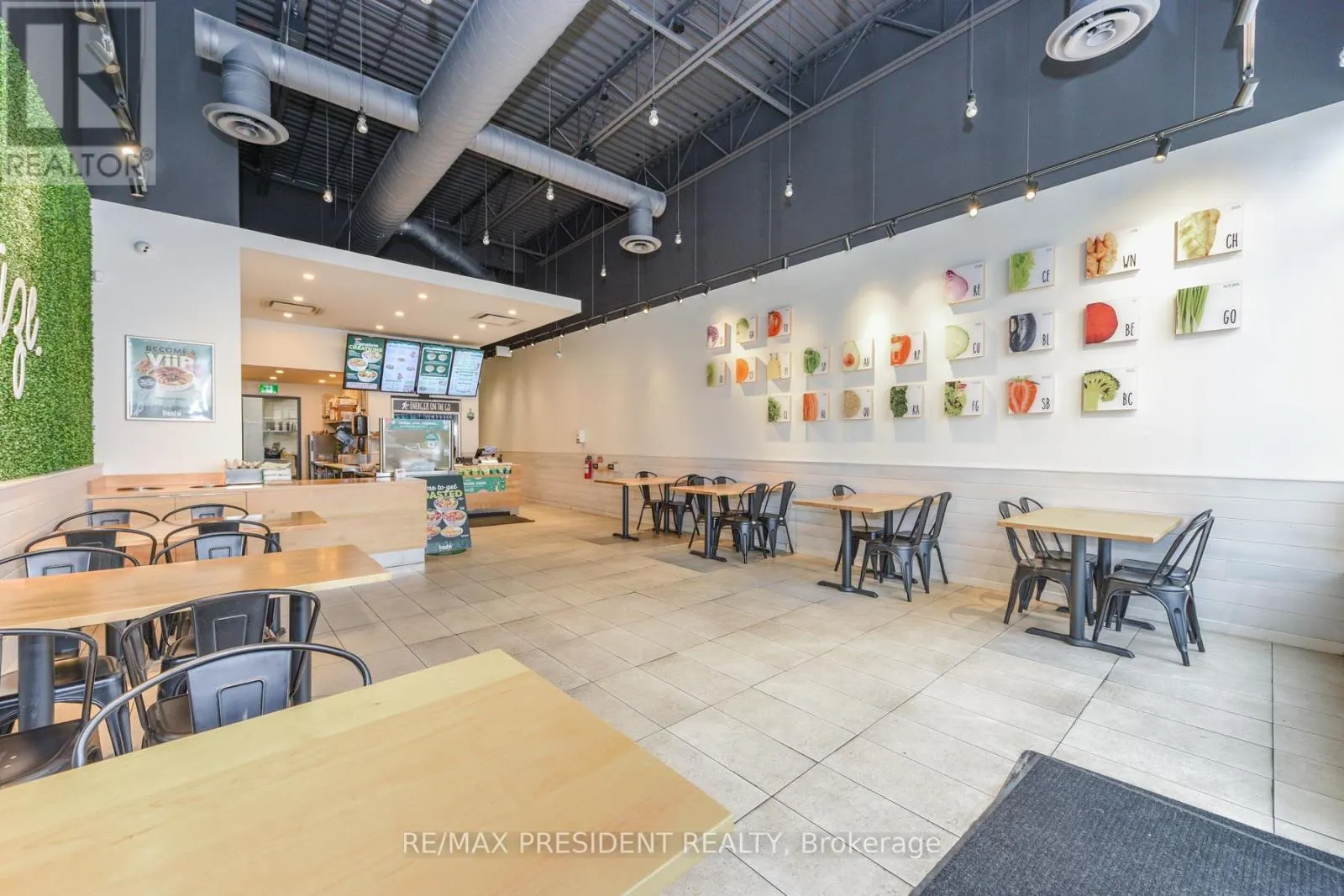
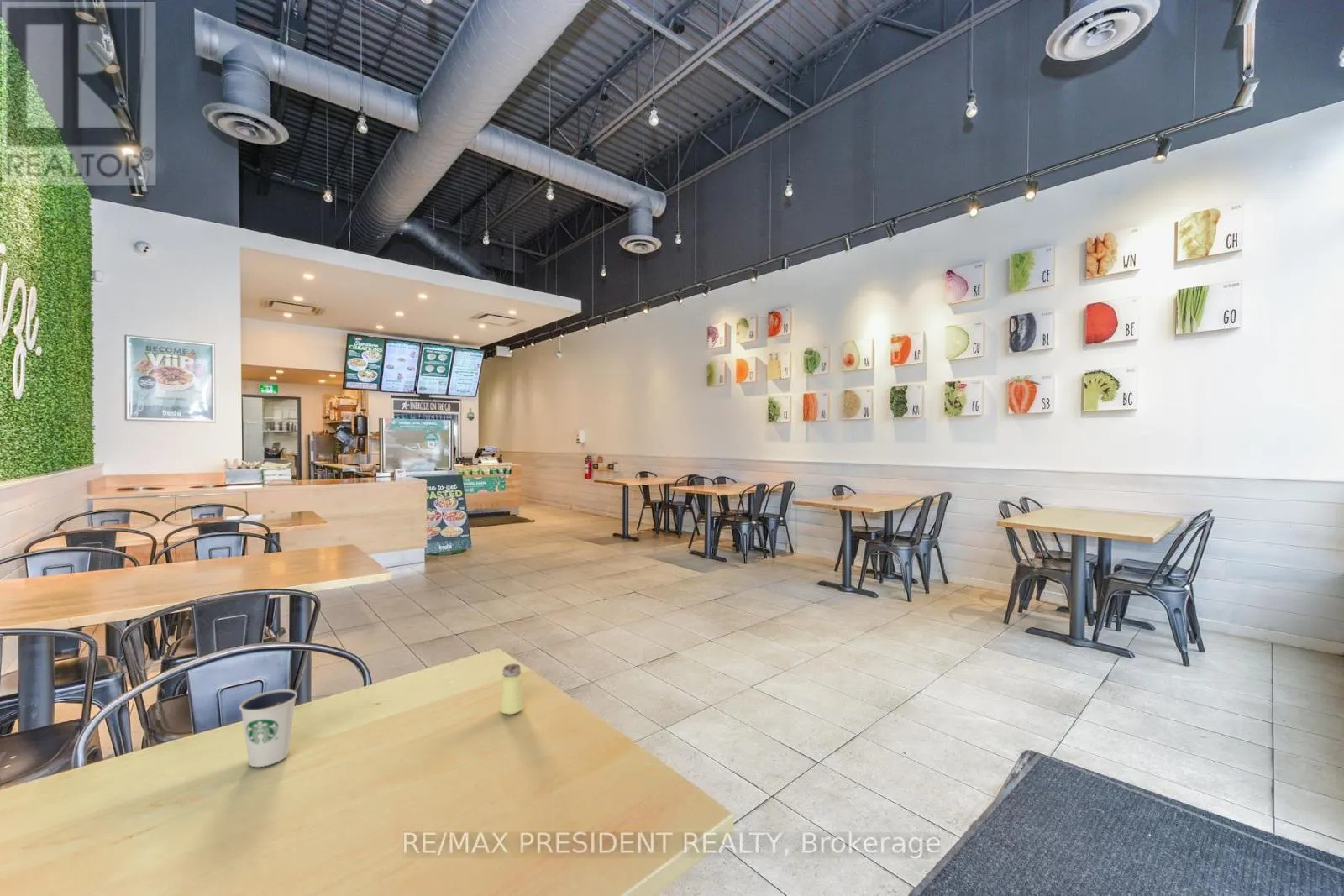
+ dixie cup (269, 729)
+ saltshaker (512, 687)
